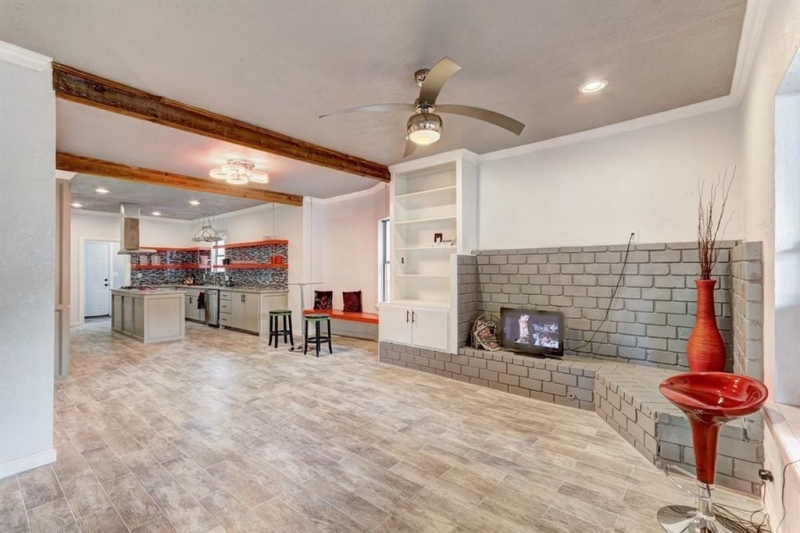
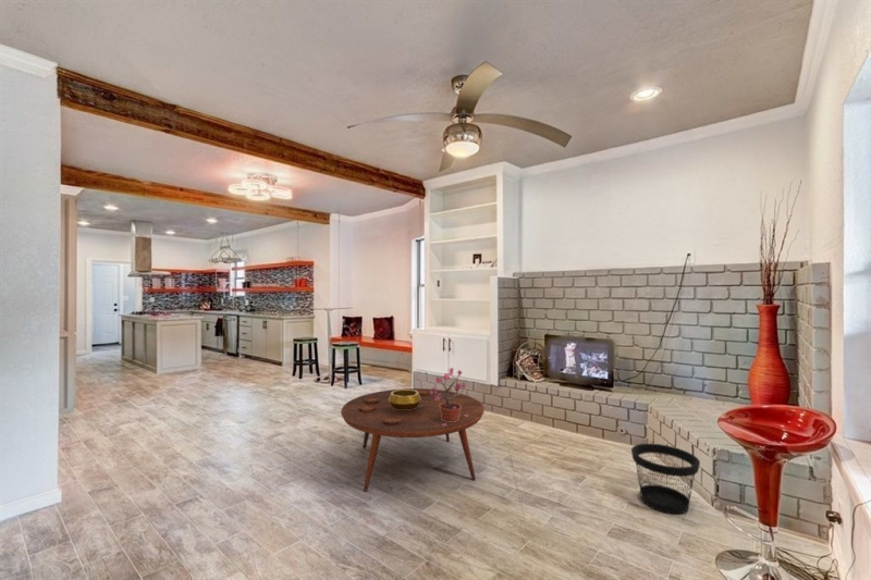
+ wastebasket (663, 478)
+ potted plant (447, 393)
+ decorative bowl (404, 402)
+ coffee table (413, 432)
